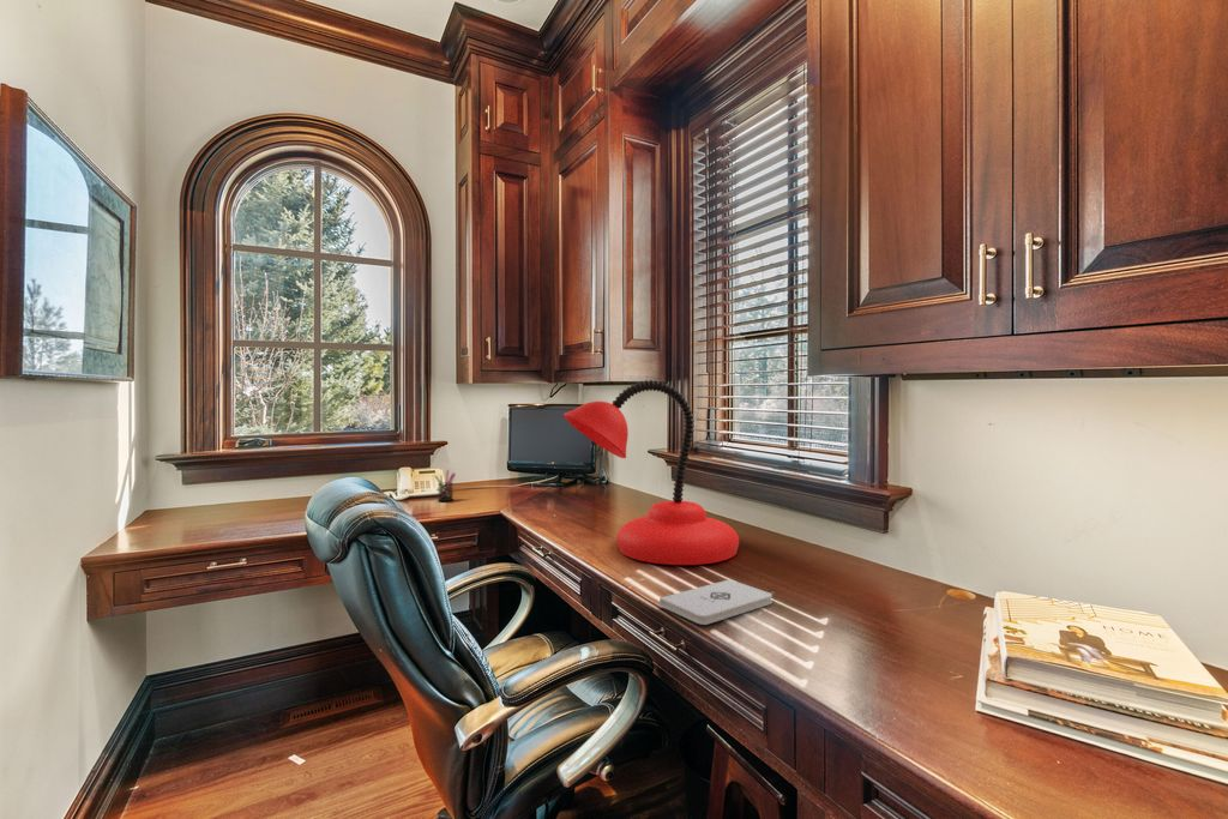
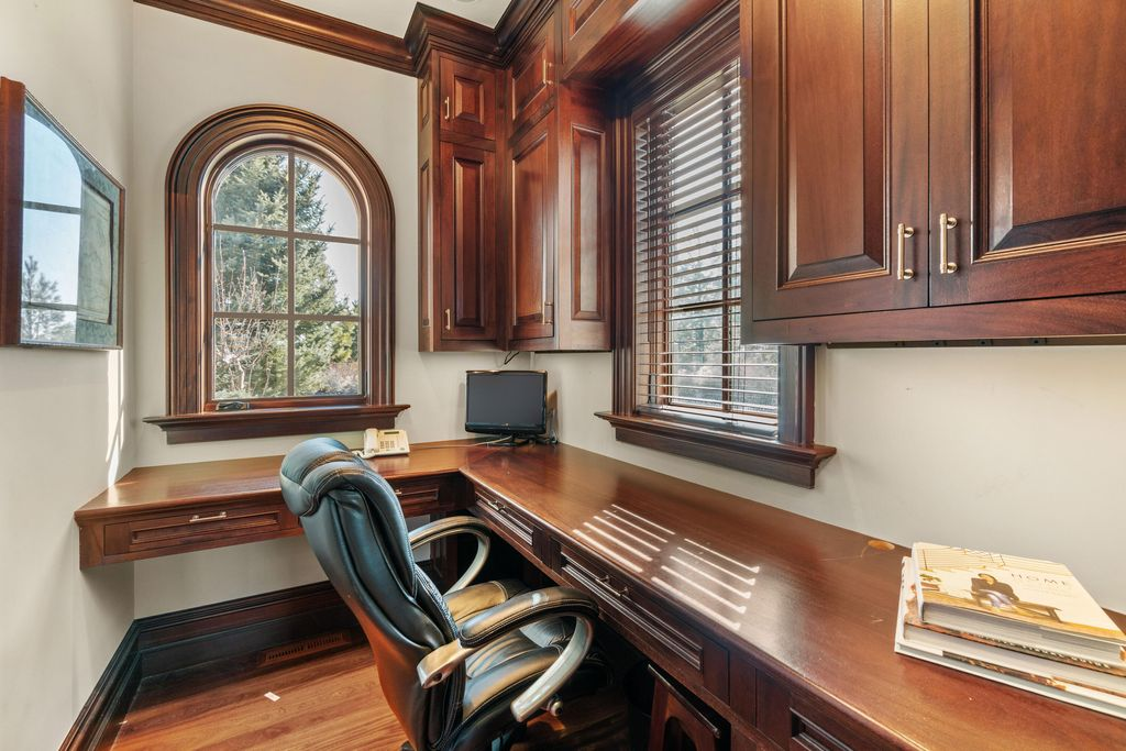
- notepad (717, 600)
- desk lamp (676, 465)
- pen holder (444, 484)
